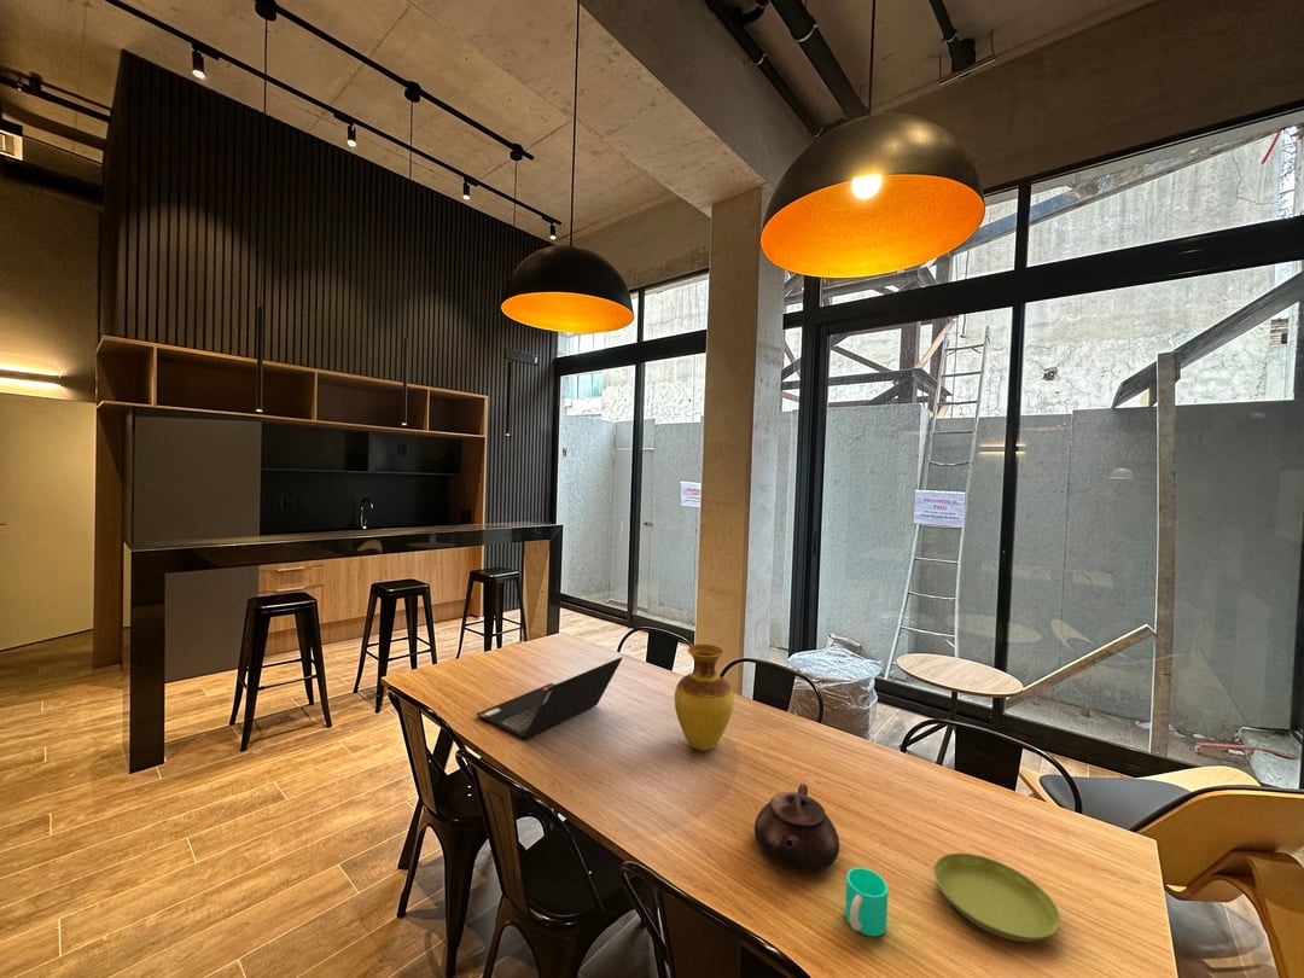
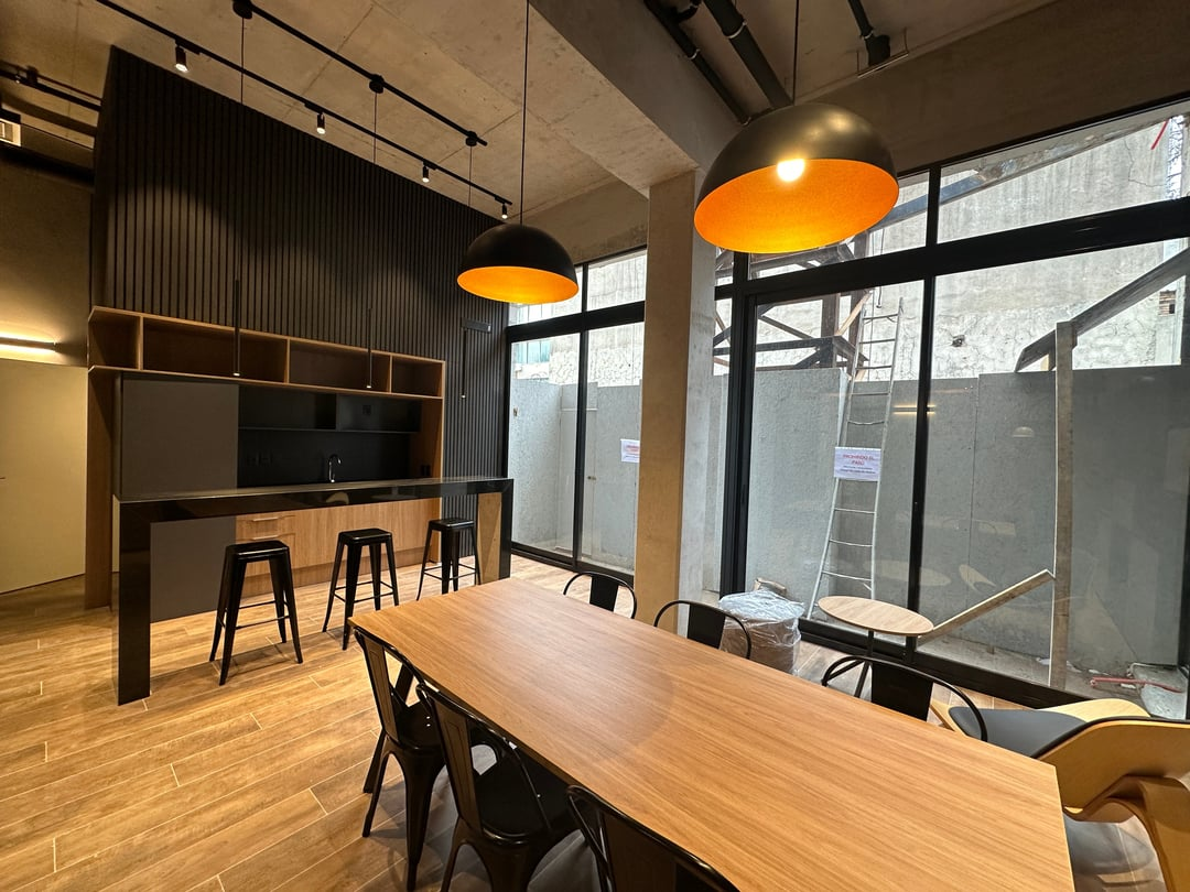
- teapot (798, 822)
- cup (863, 904)
- laptop computer (551, 687)
- vase (703, 697)
- saucer (992, 897)
